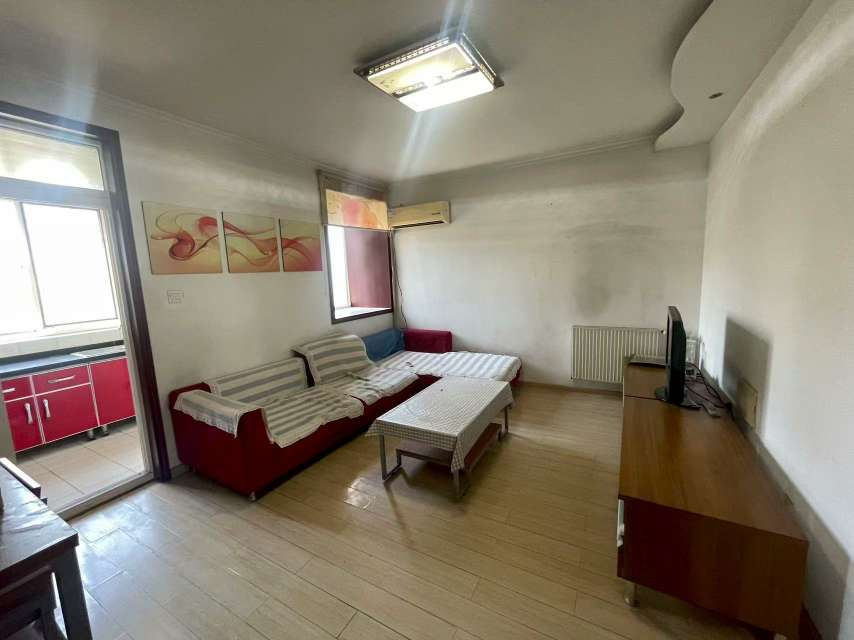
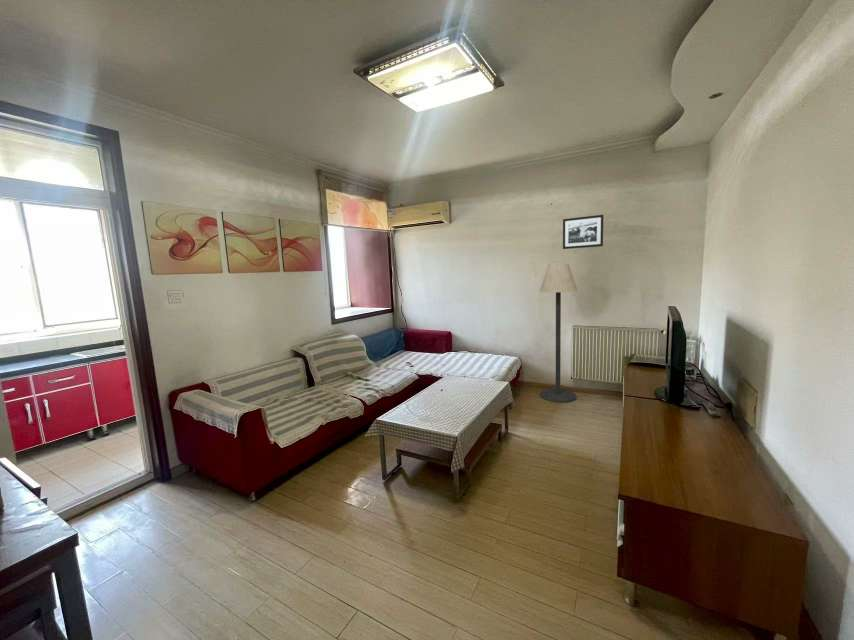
+ picture frame (582, 232)
+ floor lamp (558, 331)
